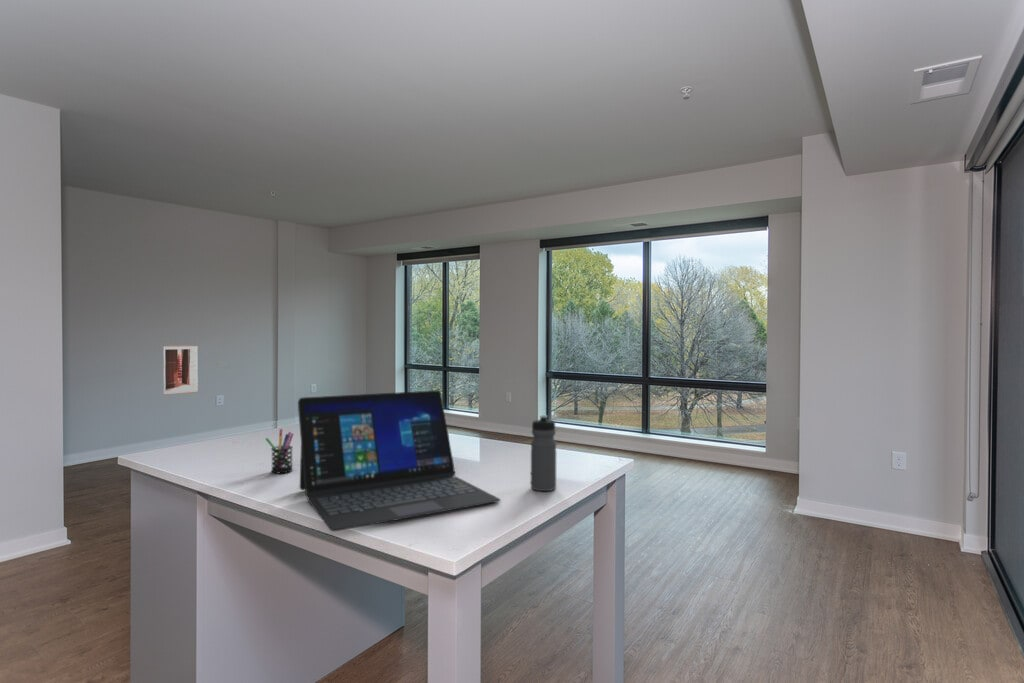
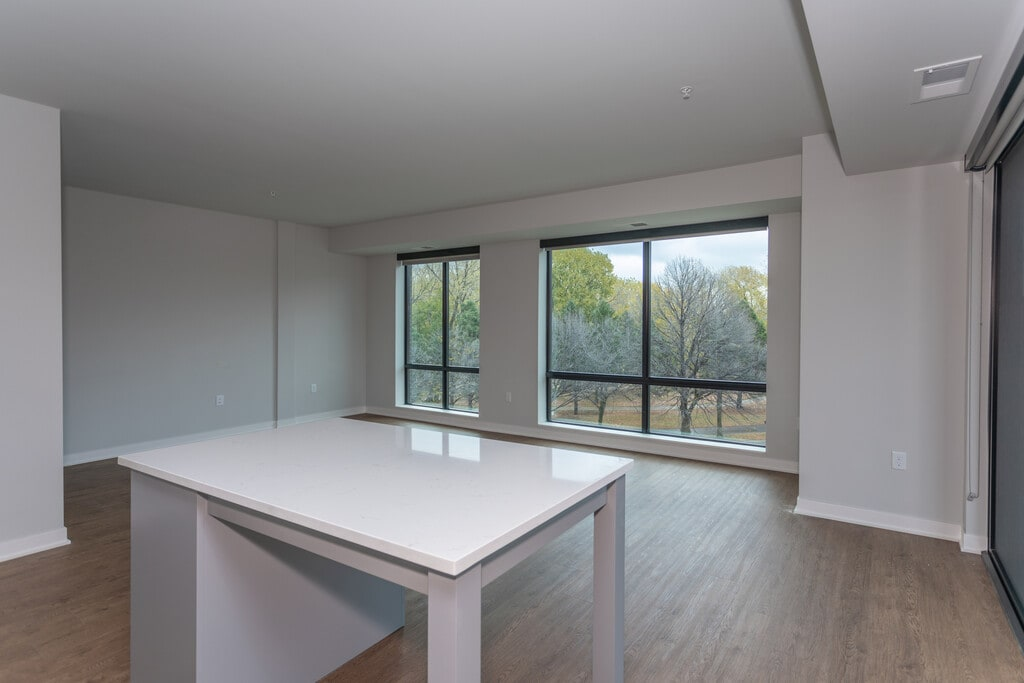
- laptop (395, 447)
- water bottle (543, 451)
- wall art (181, 369)
- pen holder (279, 450)
